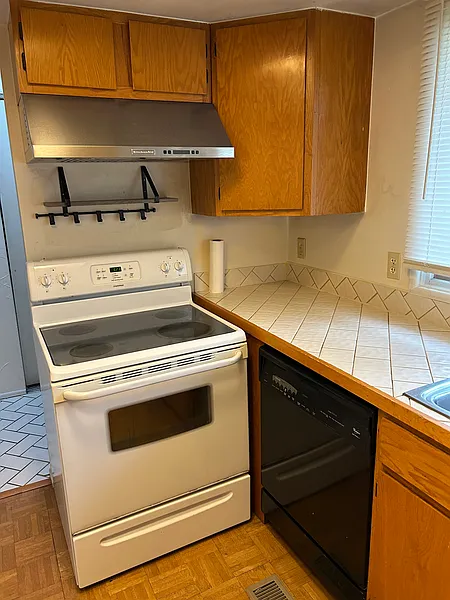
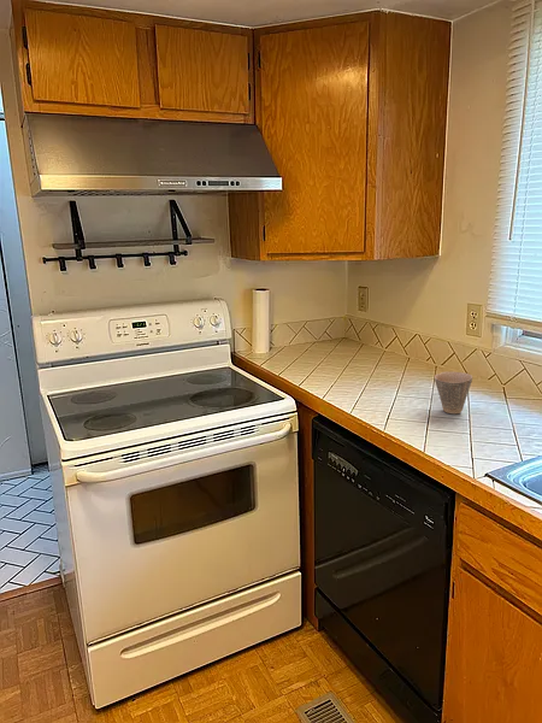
+ cup (452, 393)
